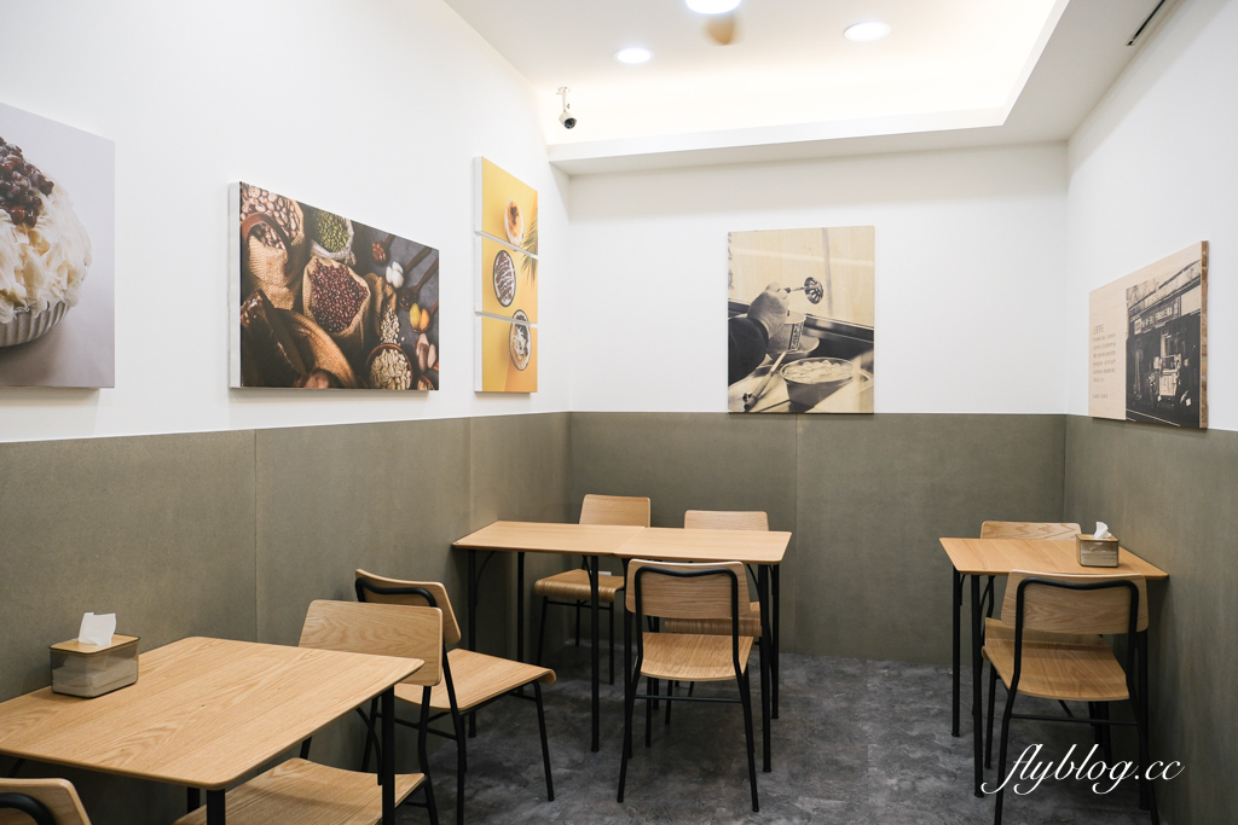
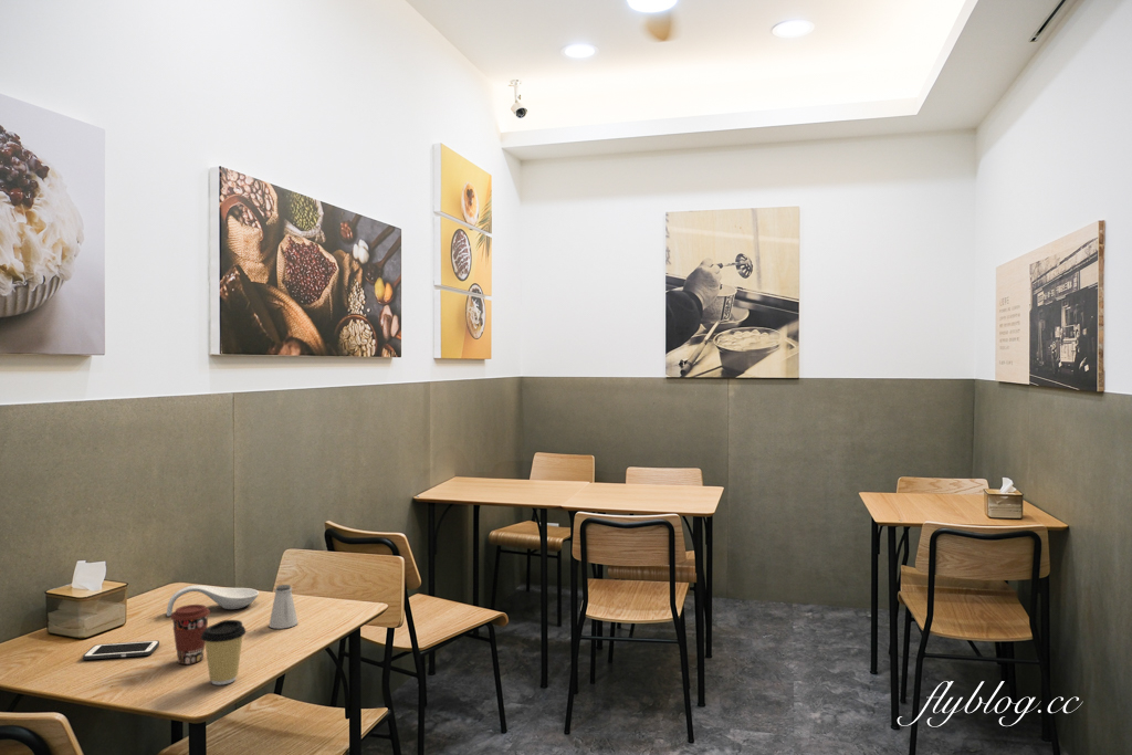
+ cell phone (122, 650)
+ saltshaker (283, 605)
+ coffee cup (223, 652)
+ spoon rest (213, 596)
+ coffee cup (190, 633)
